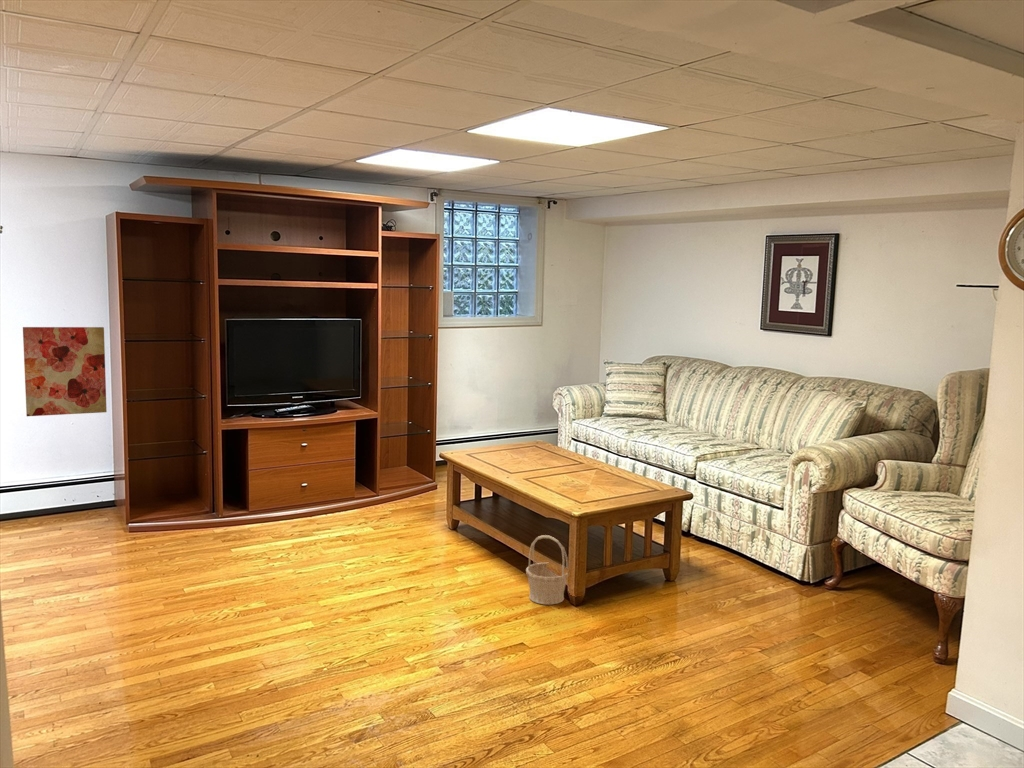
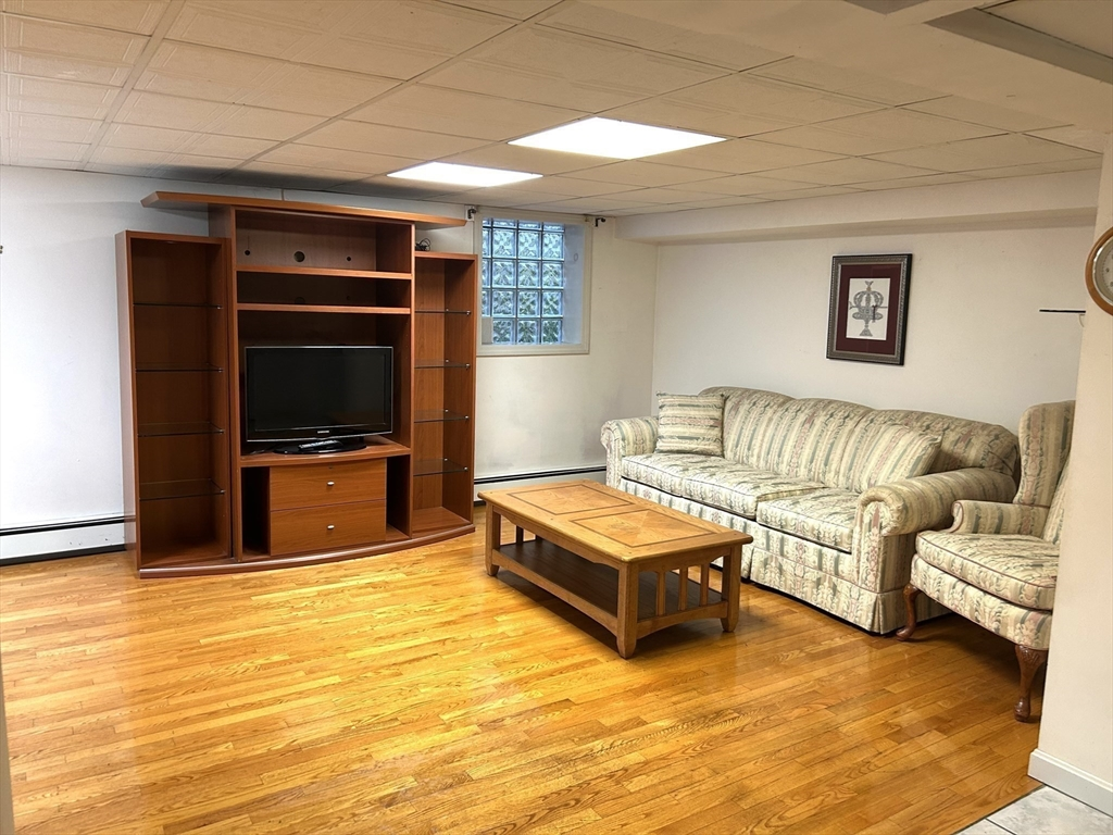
- wall art (65, 370)
- basket (546, 568)
